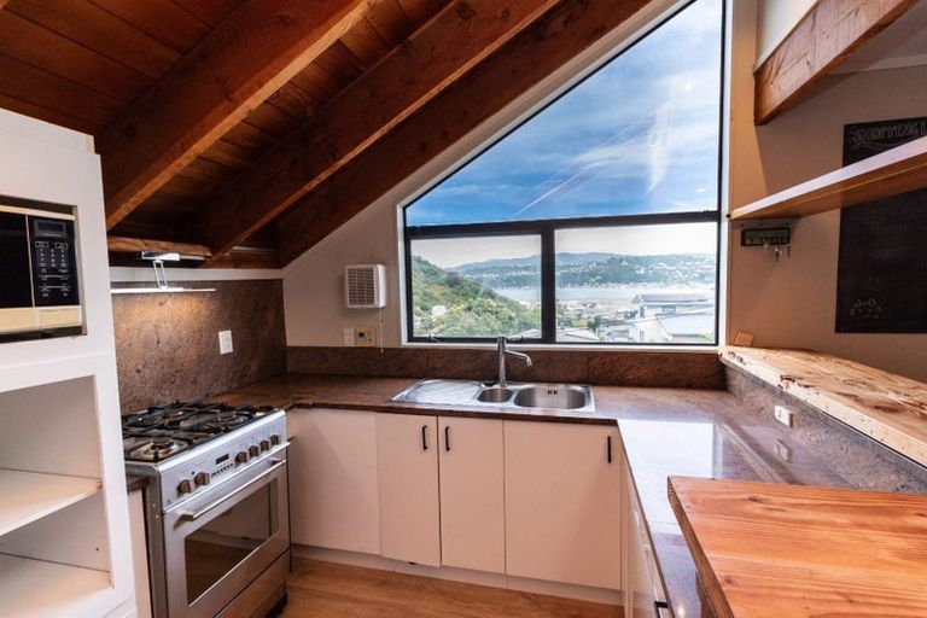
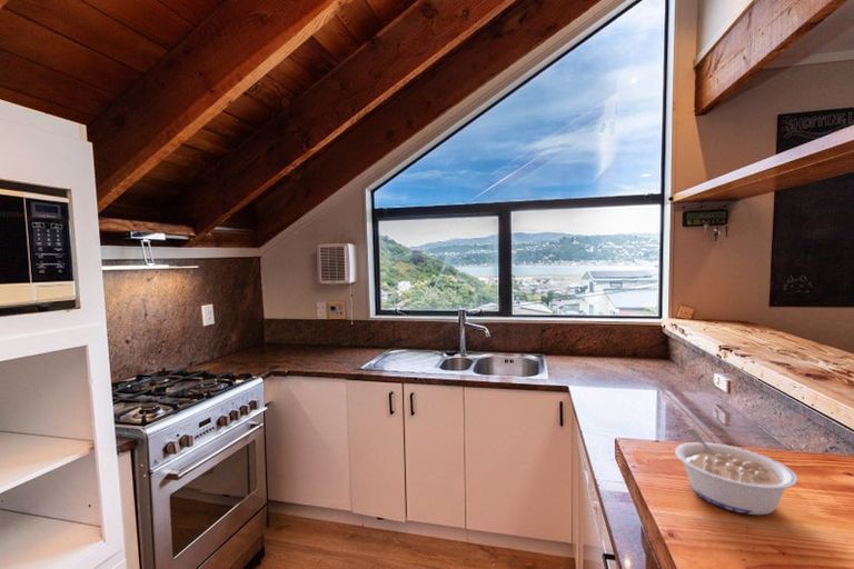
+ legume (726, 473)
